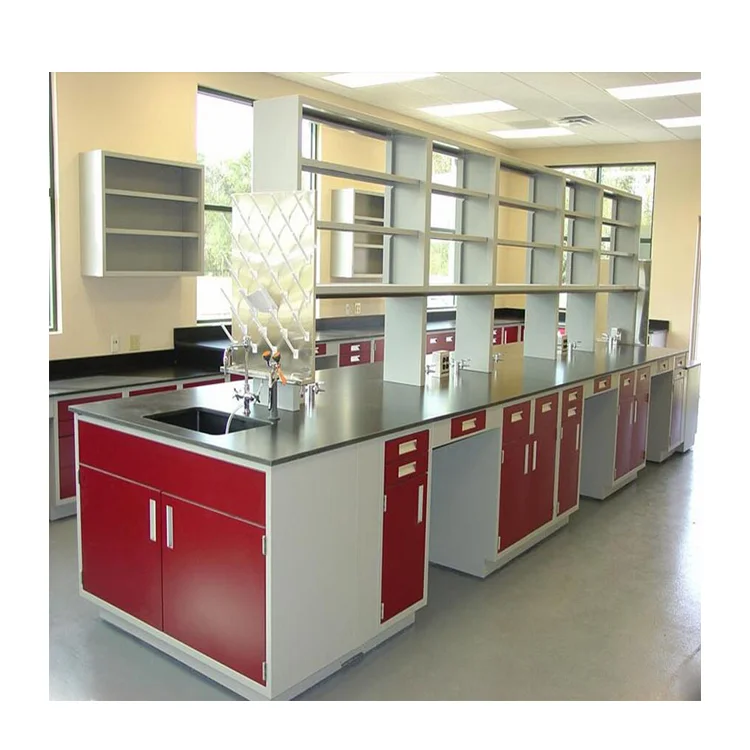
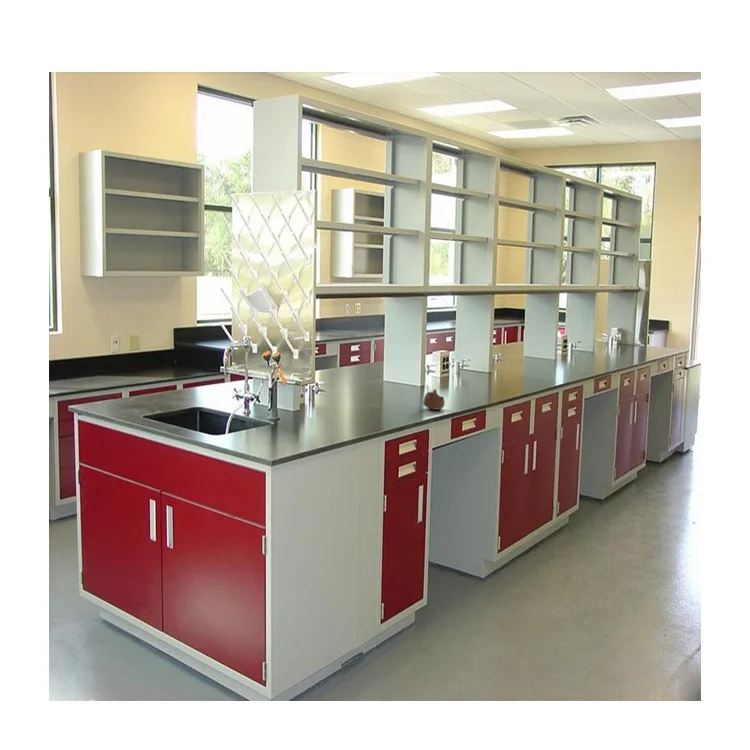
+ cup (432, 398)
